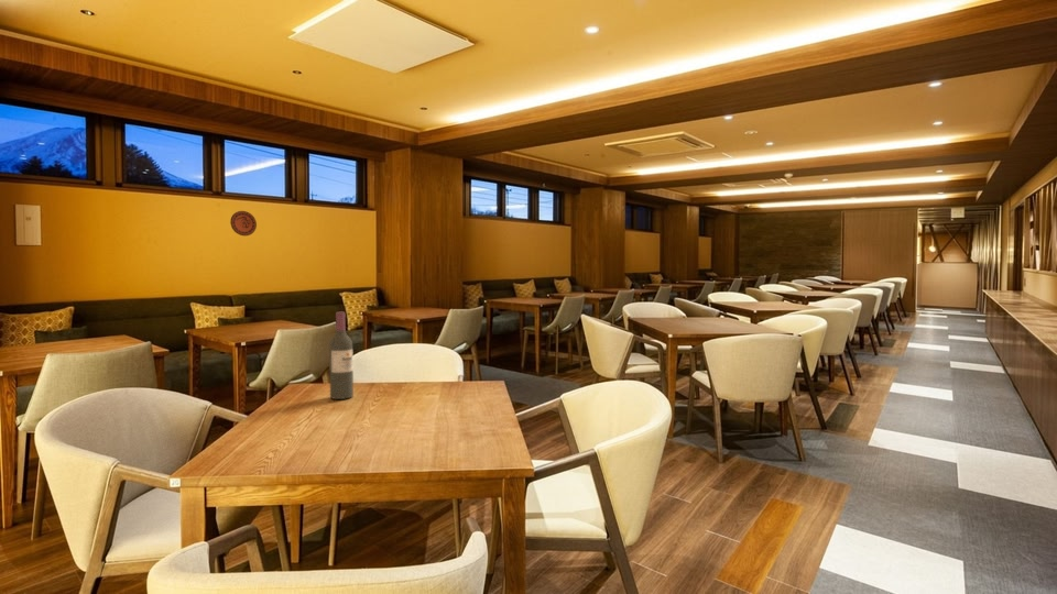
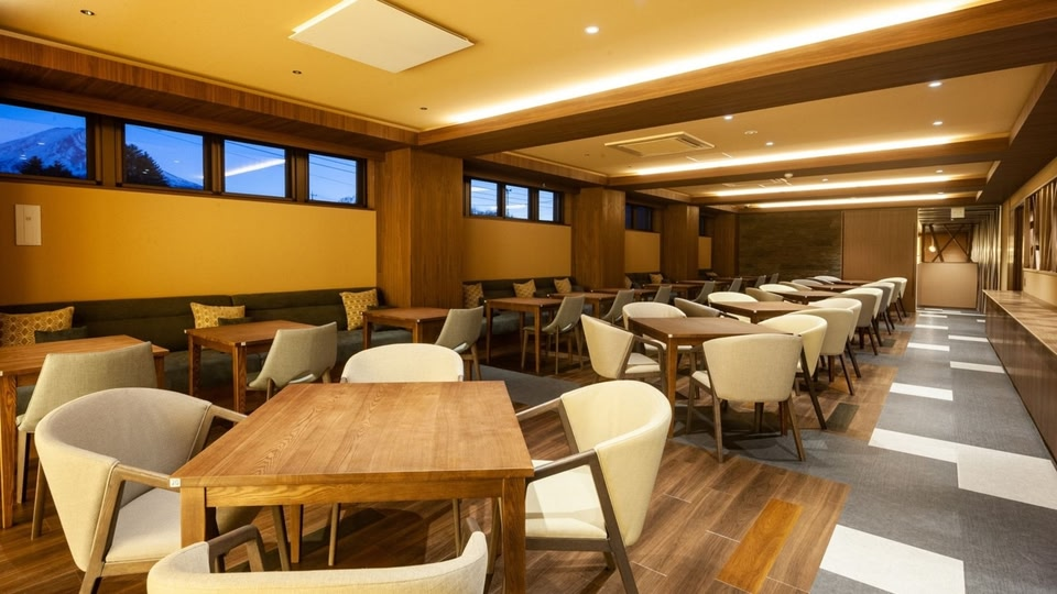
- wine bottle (340, 354)
- decorative plate (243, 223)
